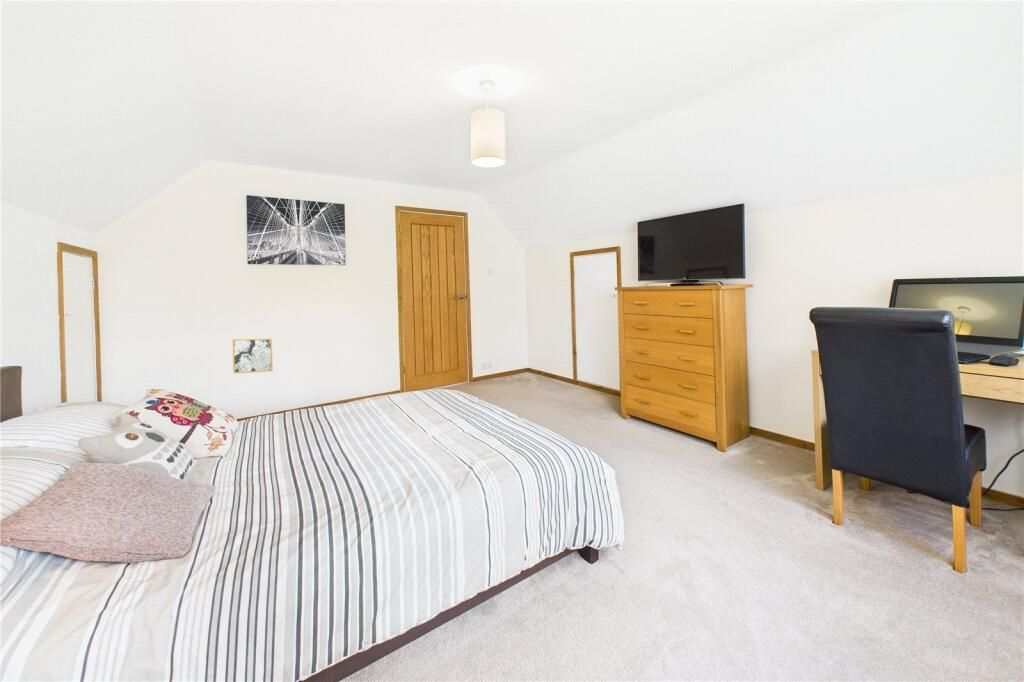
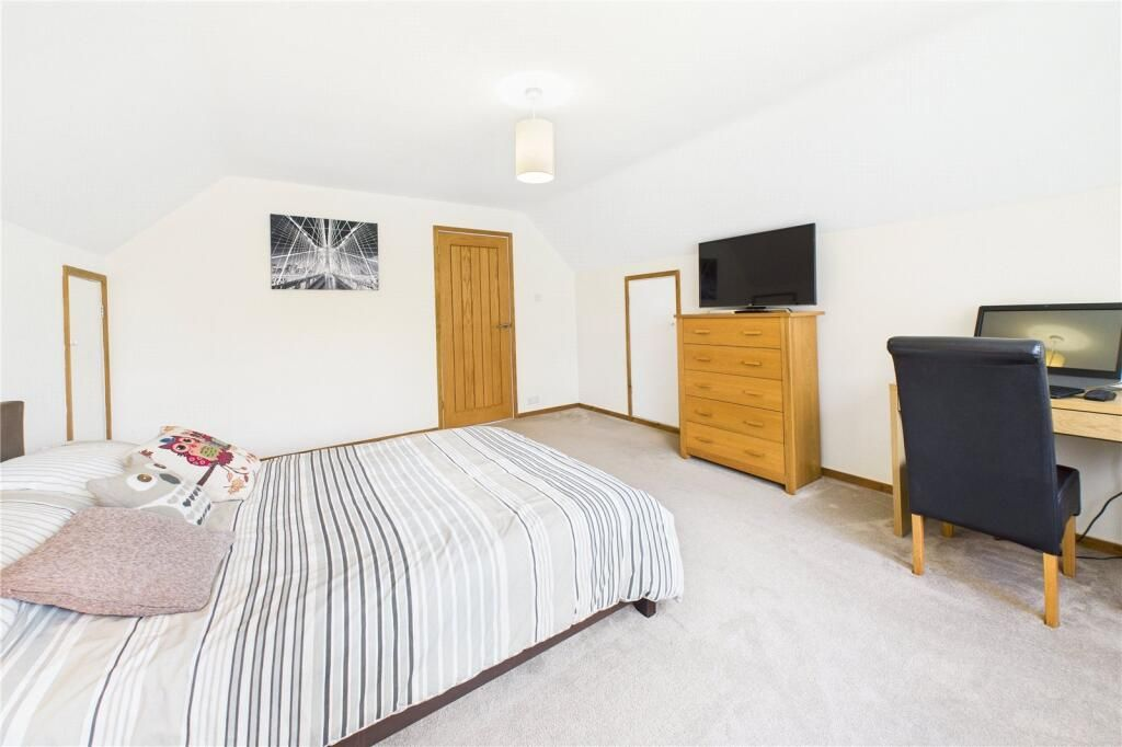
- wall art (252, 355)
